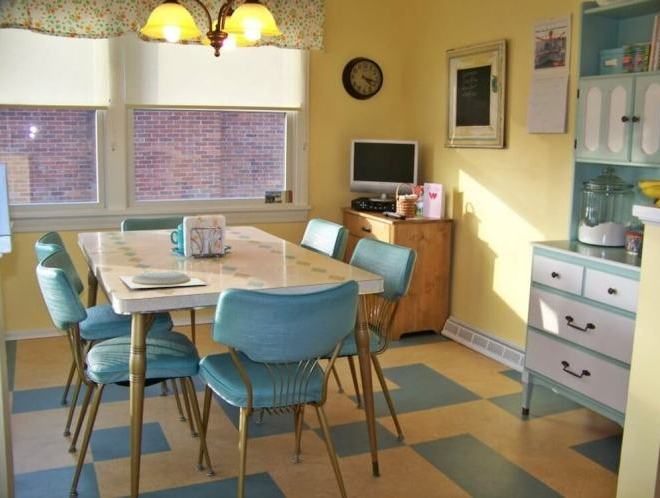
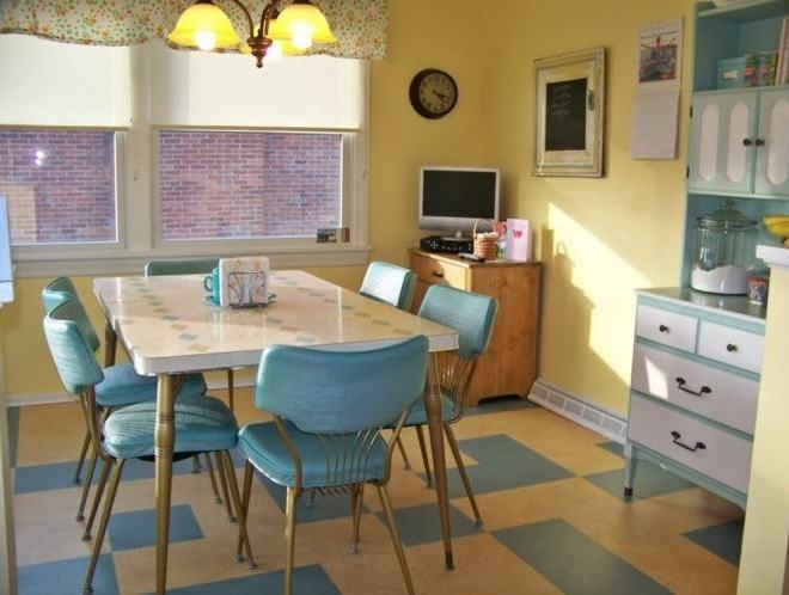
- plate (161, 276)
